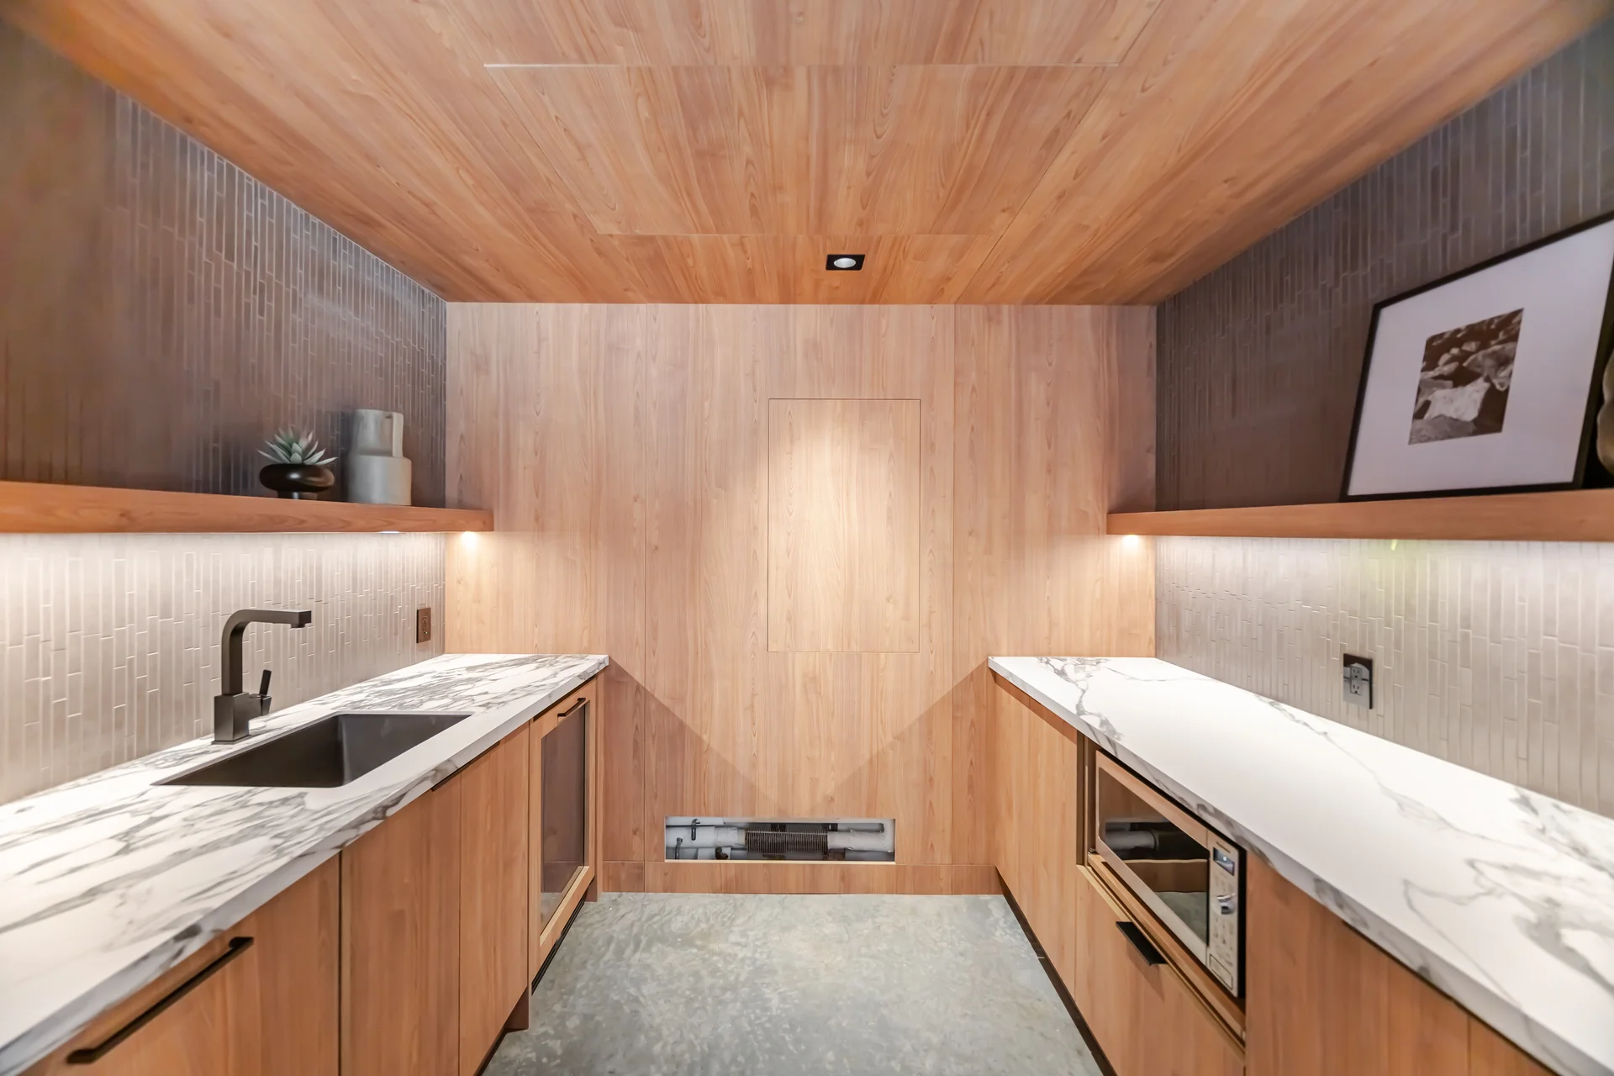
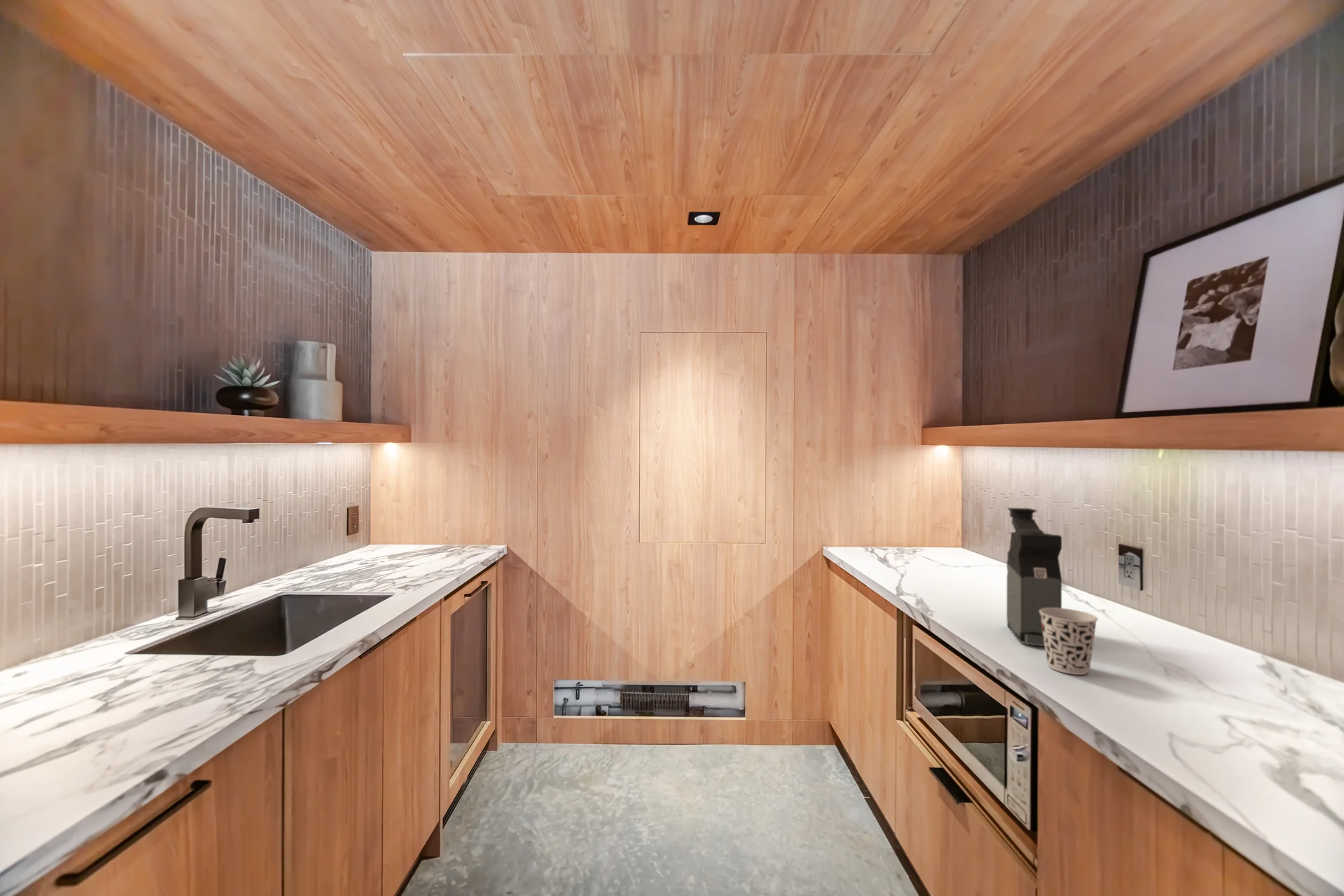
+ coffee maker (1031, 573)
+ cup (1068, 641)
